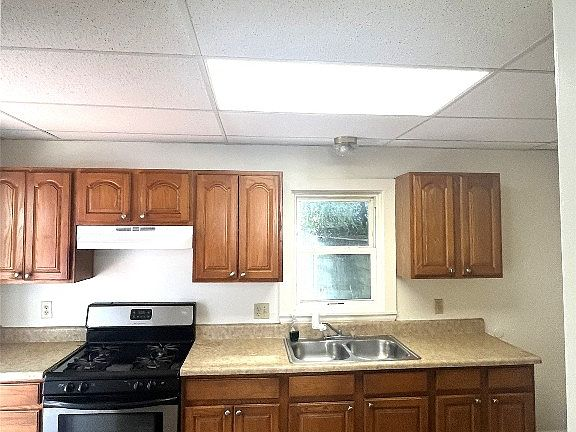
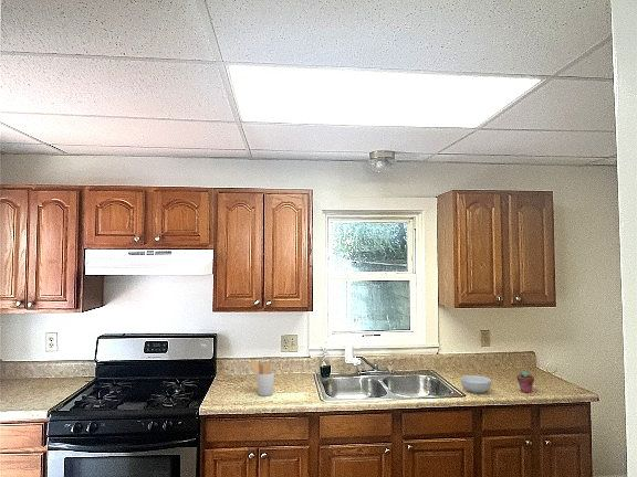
+ potted succulent (525, 380)
+ cereal bowl (476, 384)
+ utensil holder (261, 377)
